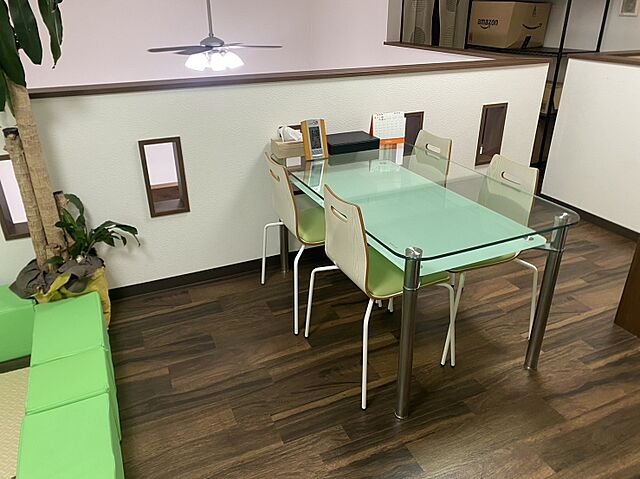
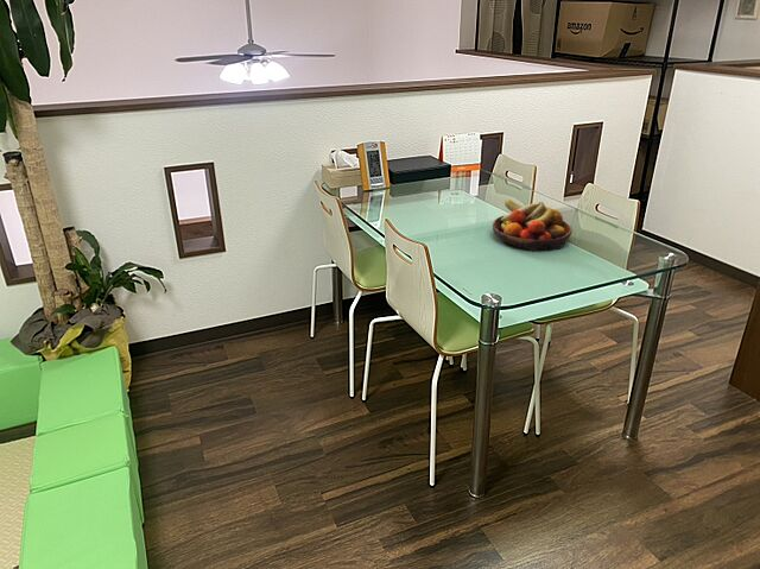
+ fruit bowl (531, 222)
